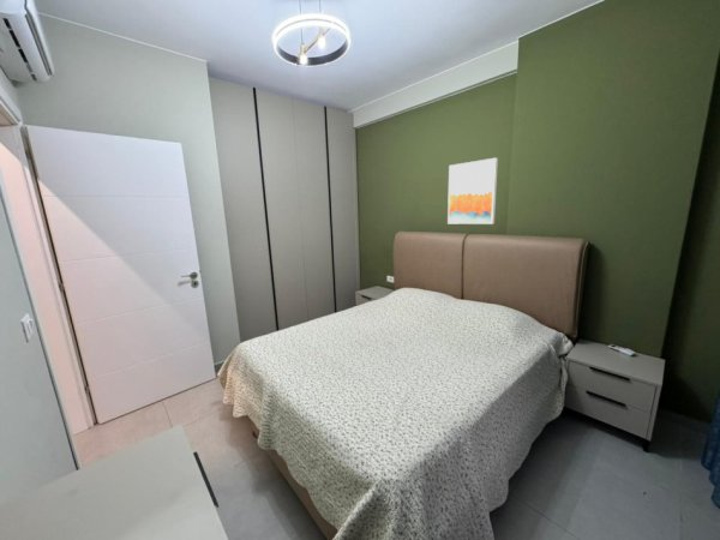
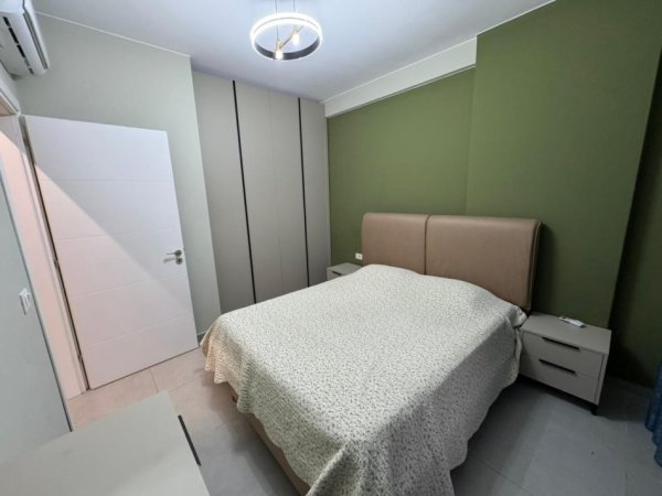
- wall art (470, 193)
